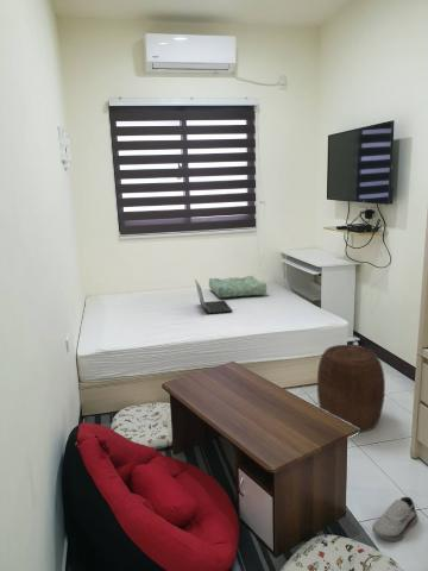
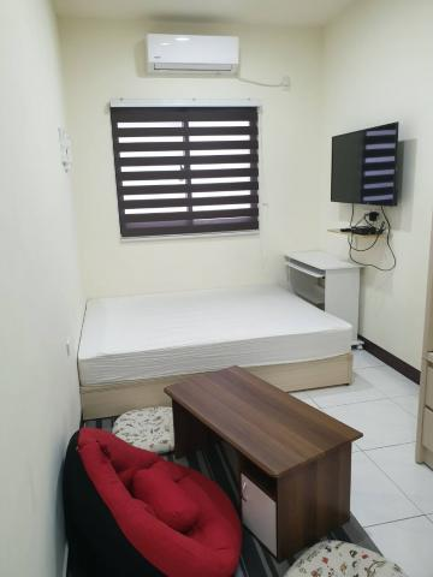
- laptop computer (213, 301)
- stool (350, 385)
- shoe (397, 516)
- seat cushion (237, 286)
